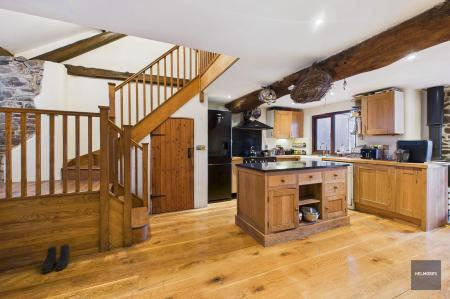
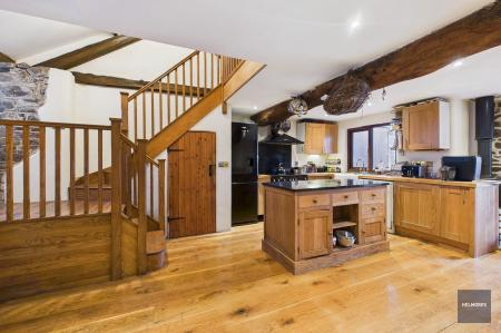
- boots (55, 256)
